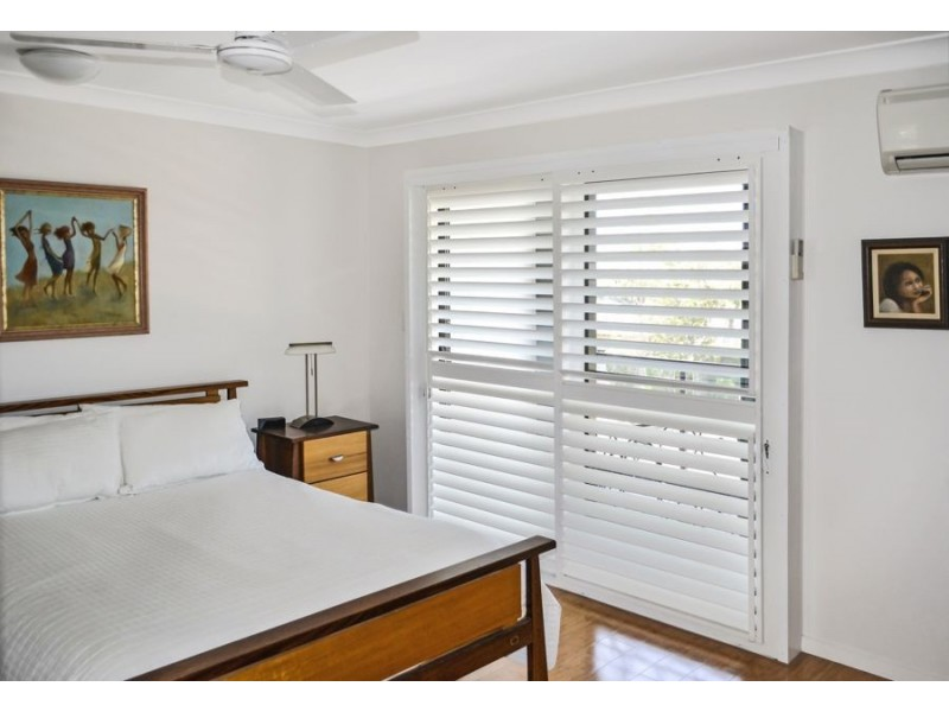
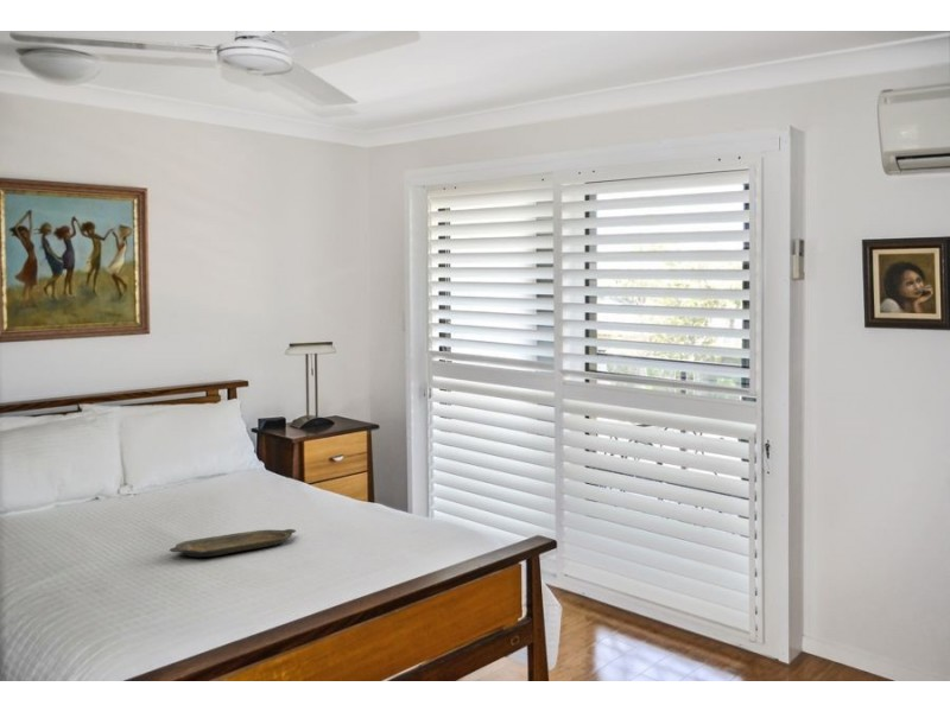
+ serving tray (235, 542)
